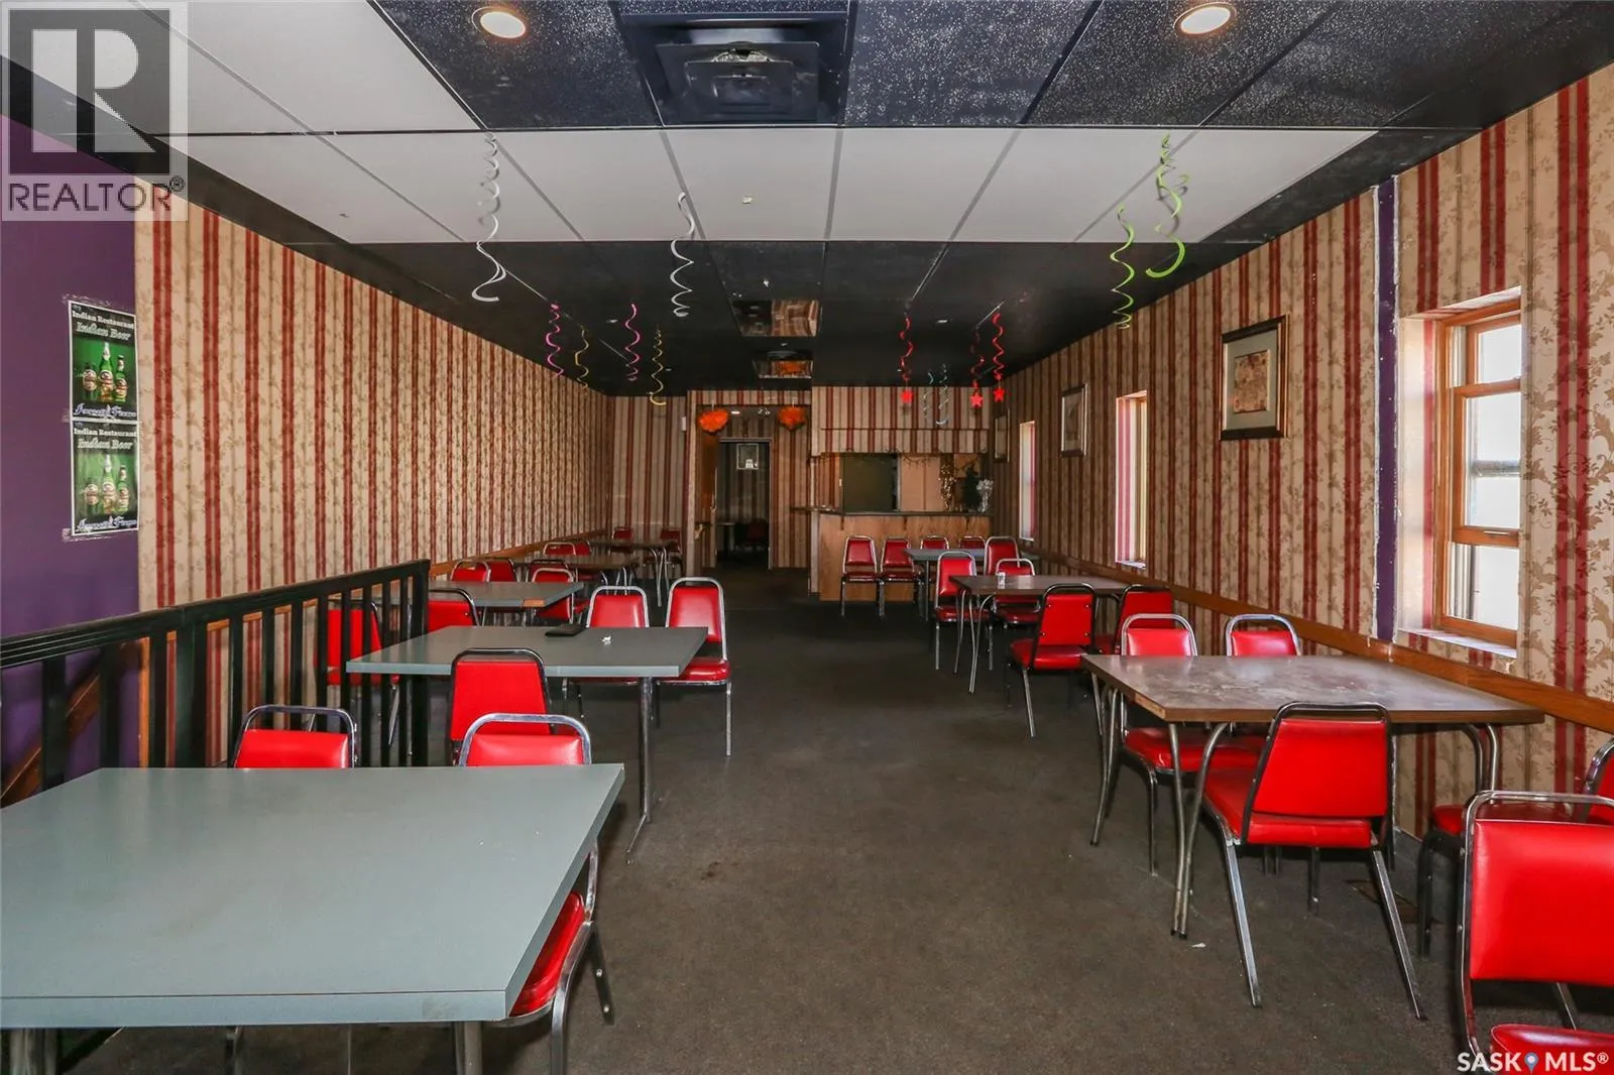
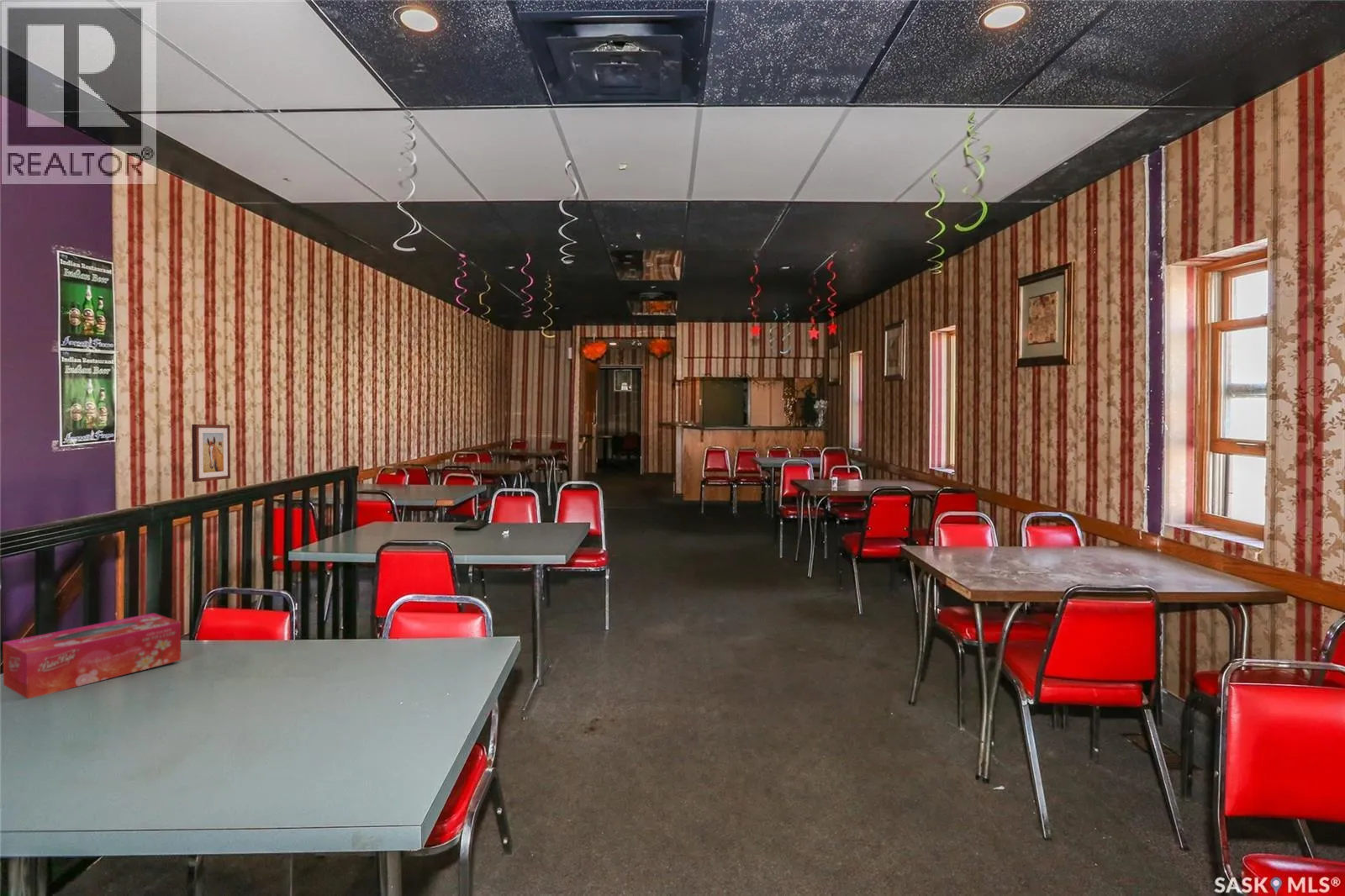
+ wall art (212, 452)
+ tissue box (97, 651)
